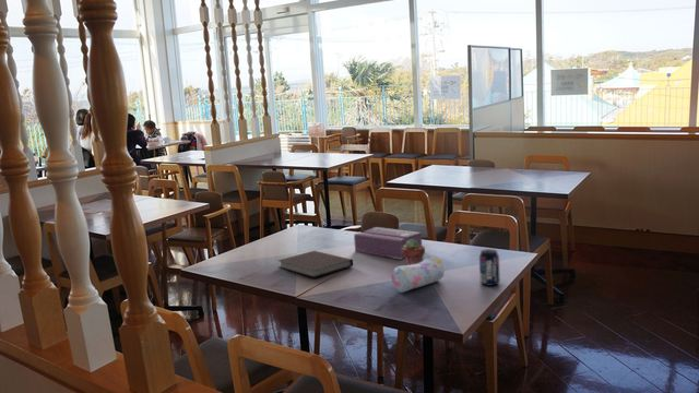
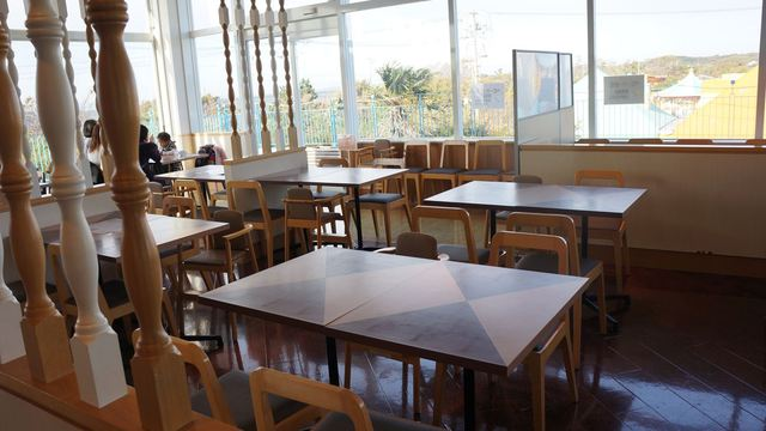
- tissue box (388, 241)
- potted succulent (413, 253)
- notebook (315, 263)
- beverage can (489, 266)
- pencil case (417, 273)
